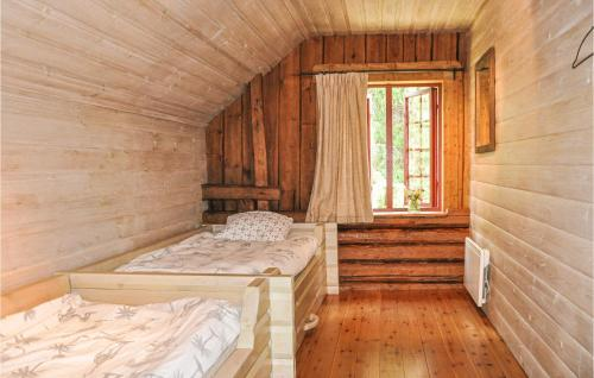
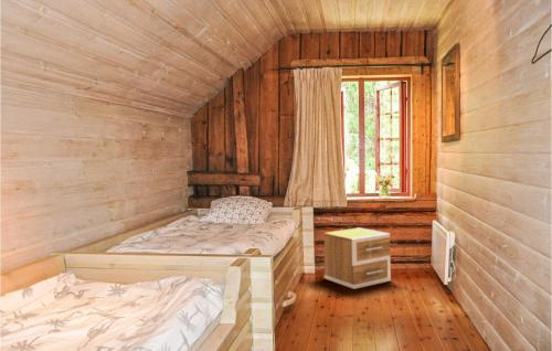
+ nightstand (357, 256)
